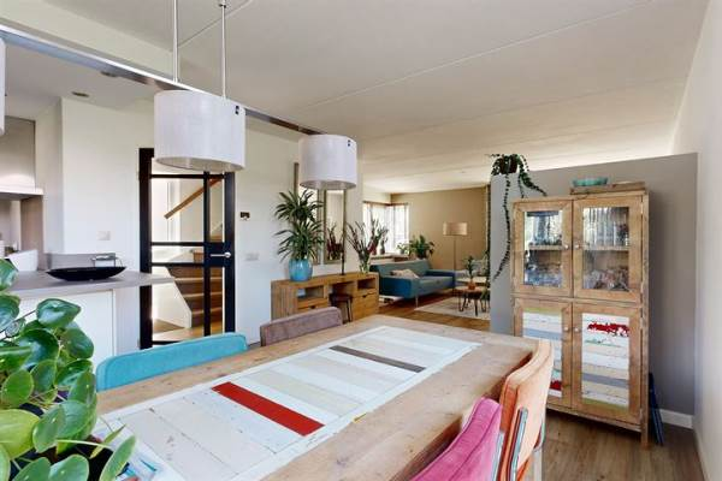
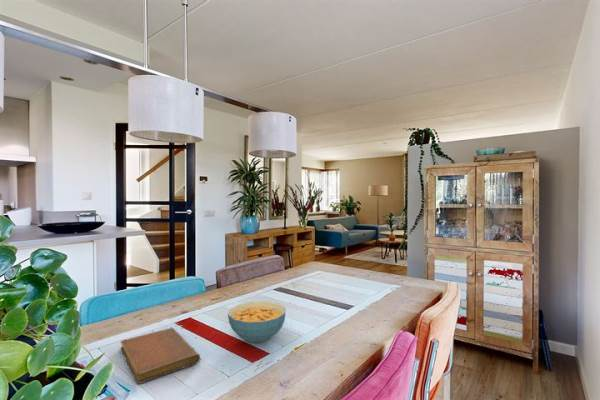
+ cereal bowl (257, 324)
+ notebook (158, 351)
